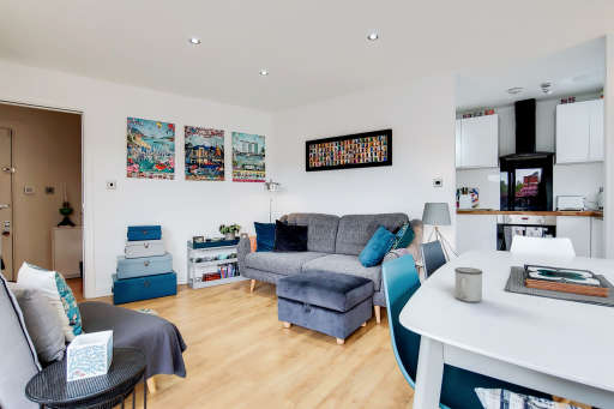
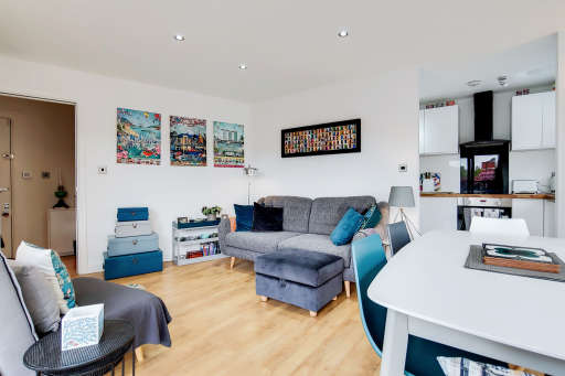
- mug (466, 285)
